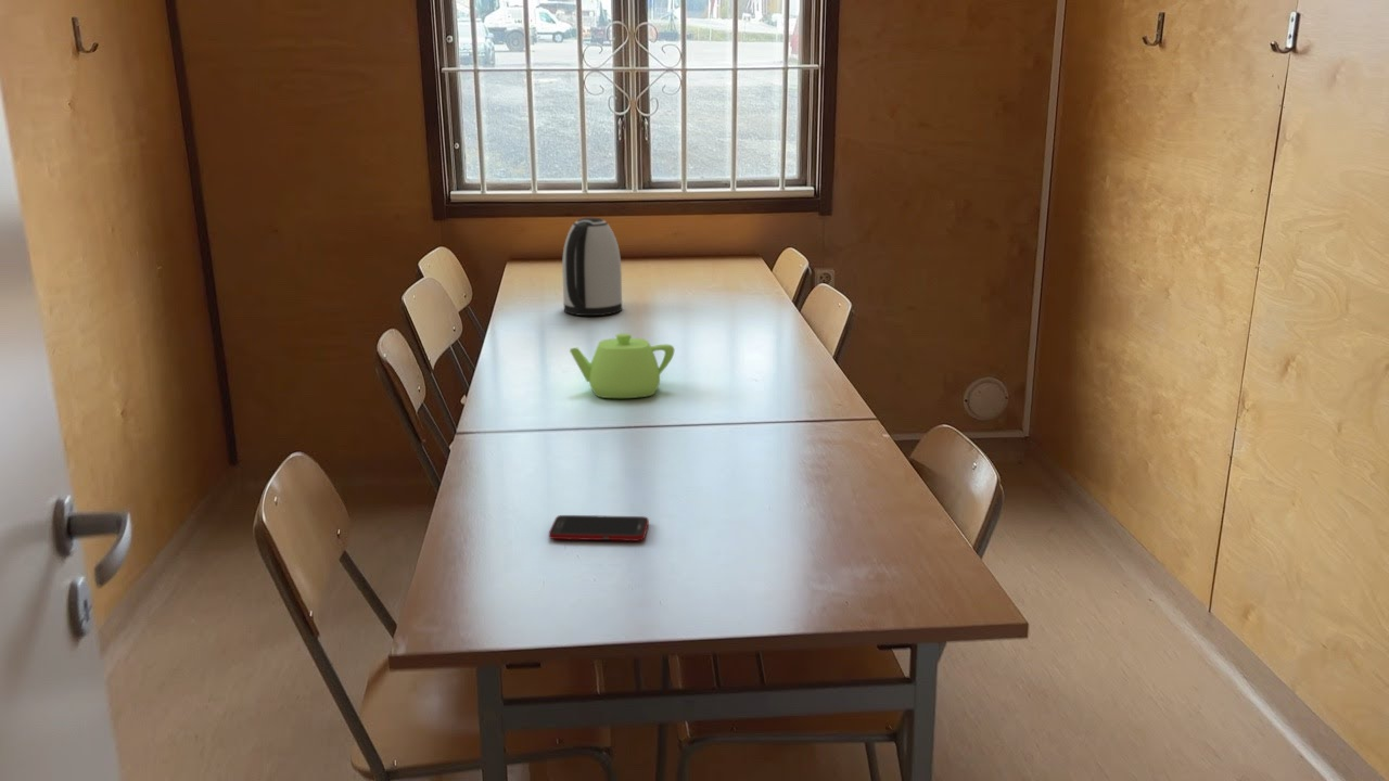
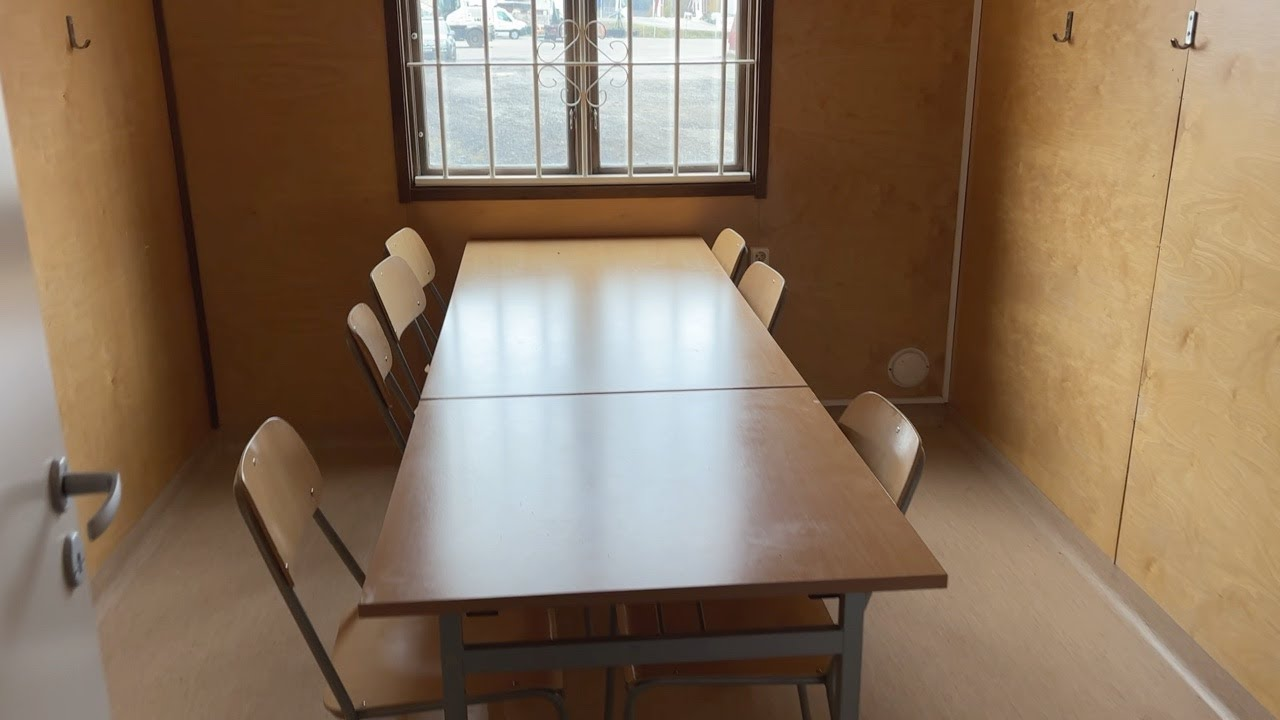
- teapot (622, 362)
- cell phone (599, 527)
- kettle (587, 266)
